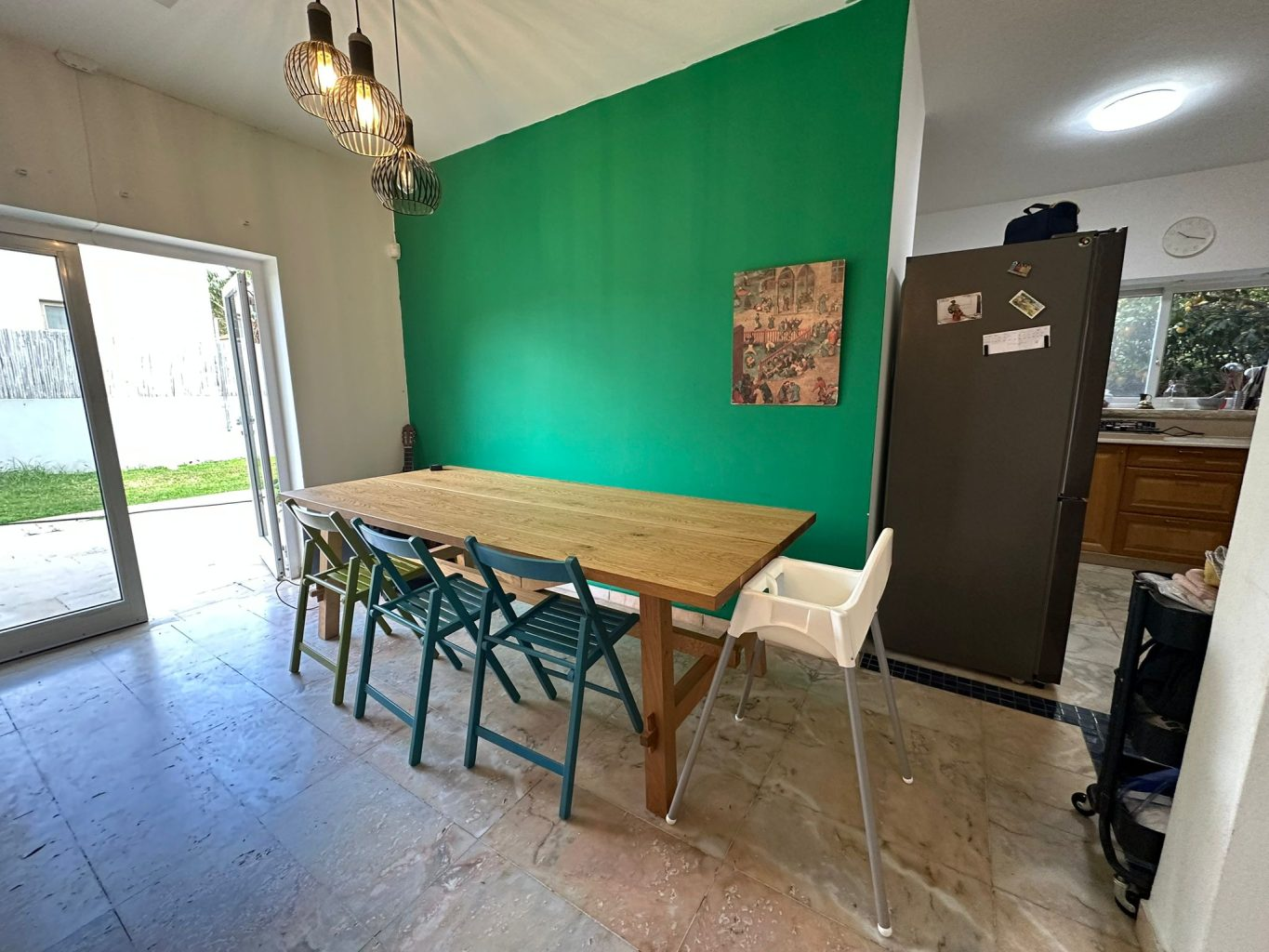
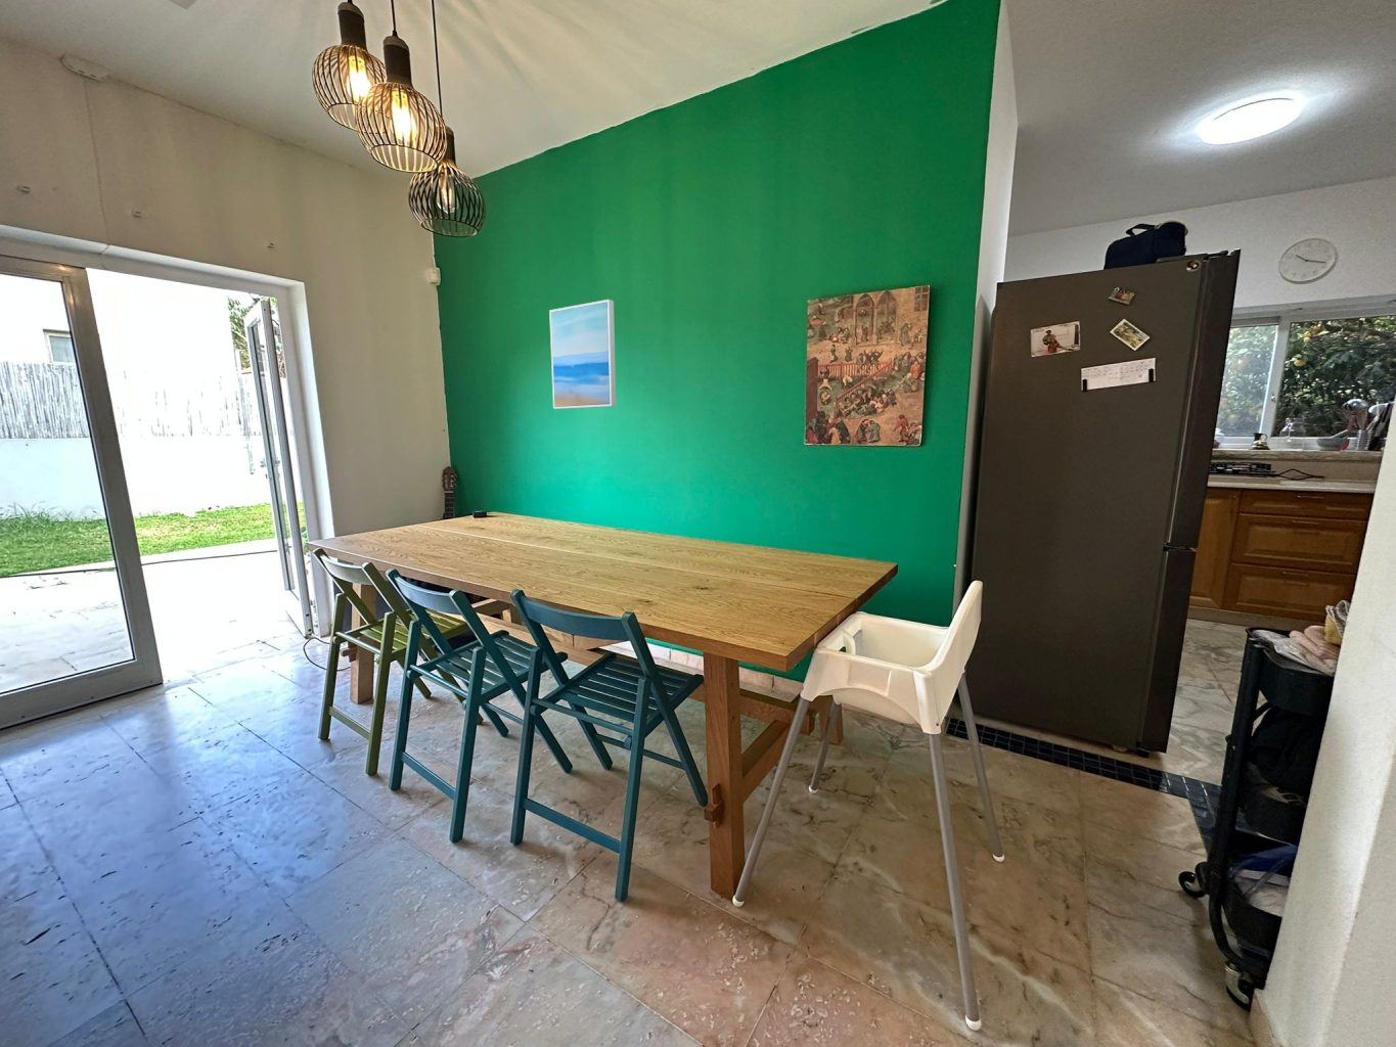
+ wall art (582, 356)
